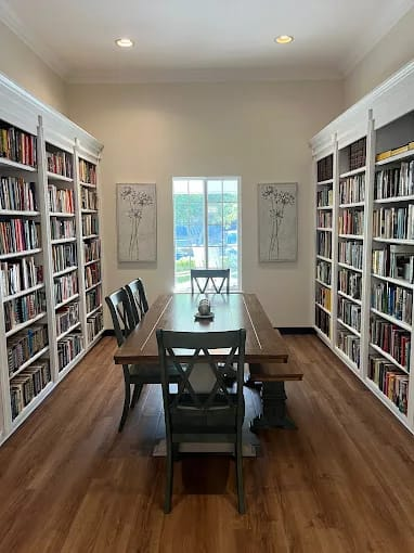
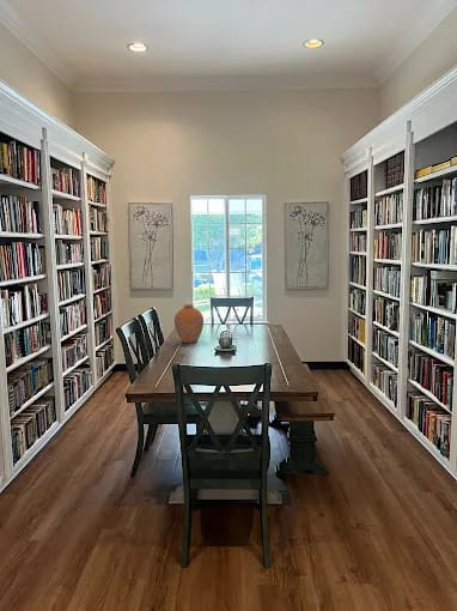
+ vase (189, 322)
